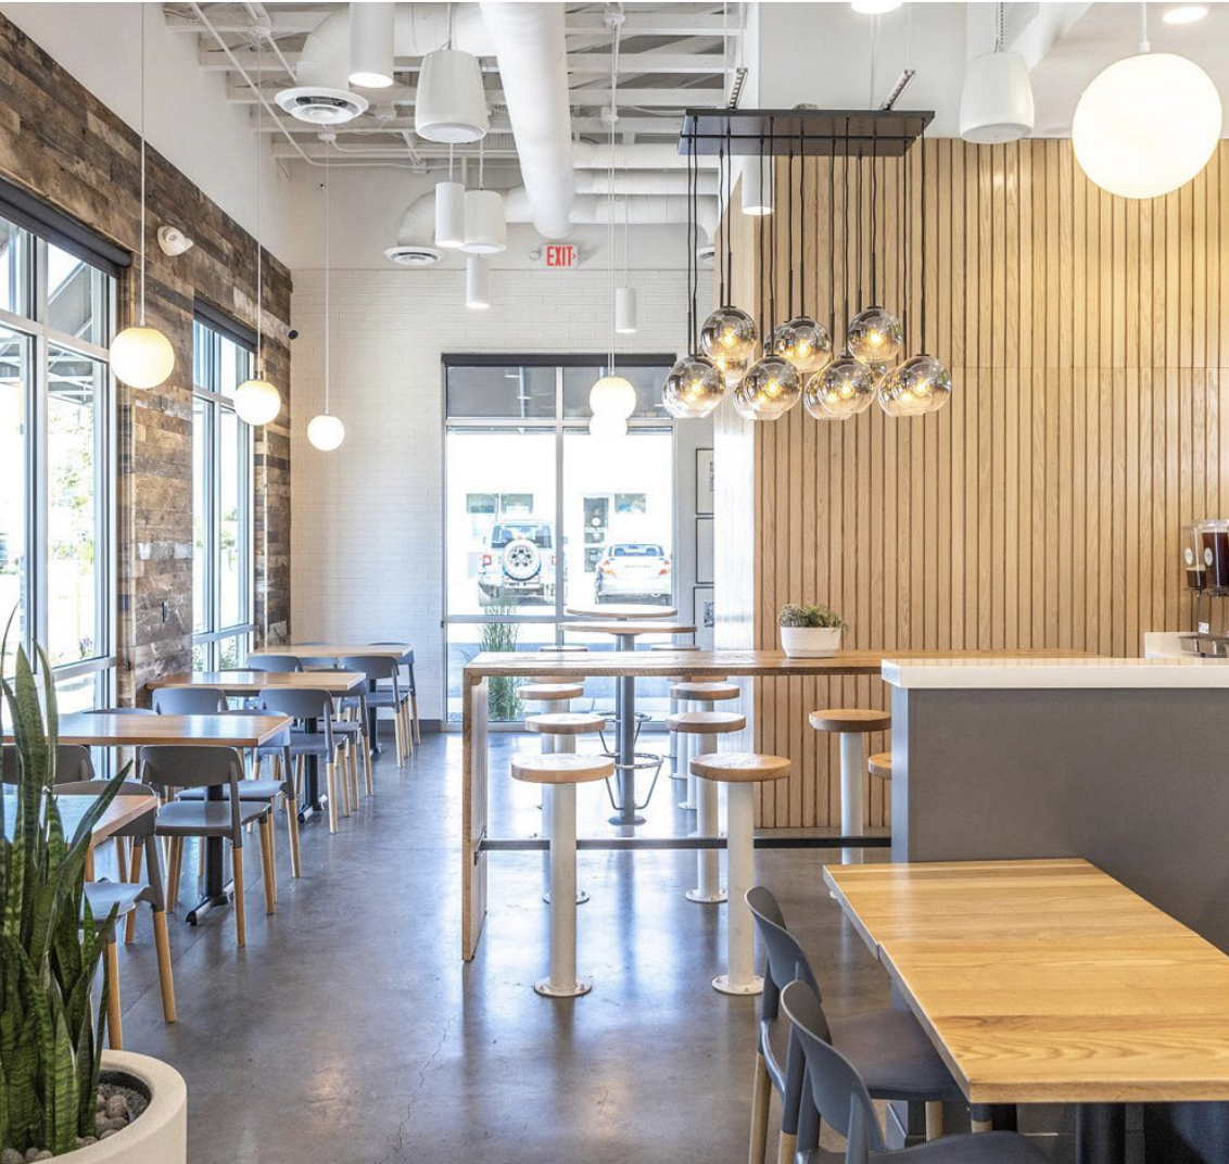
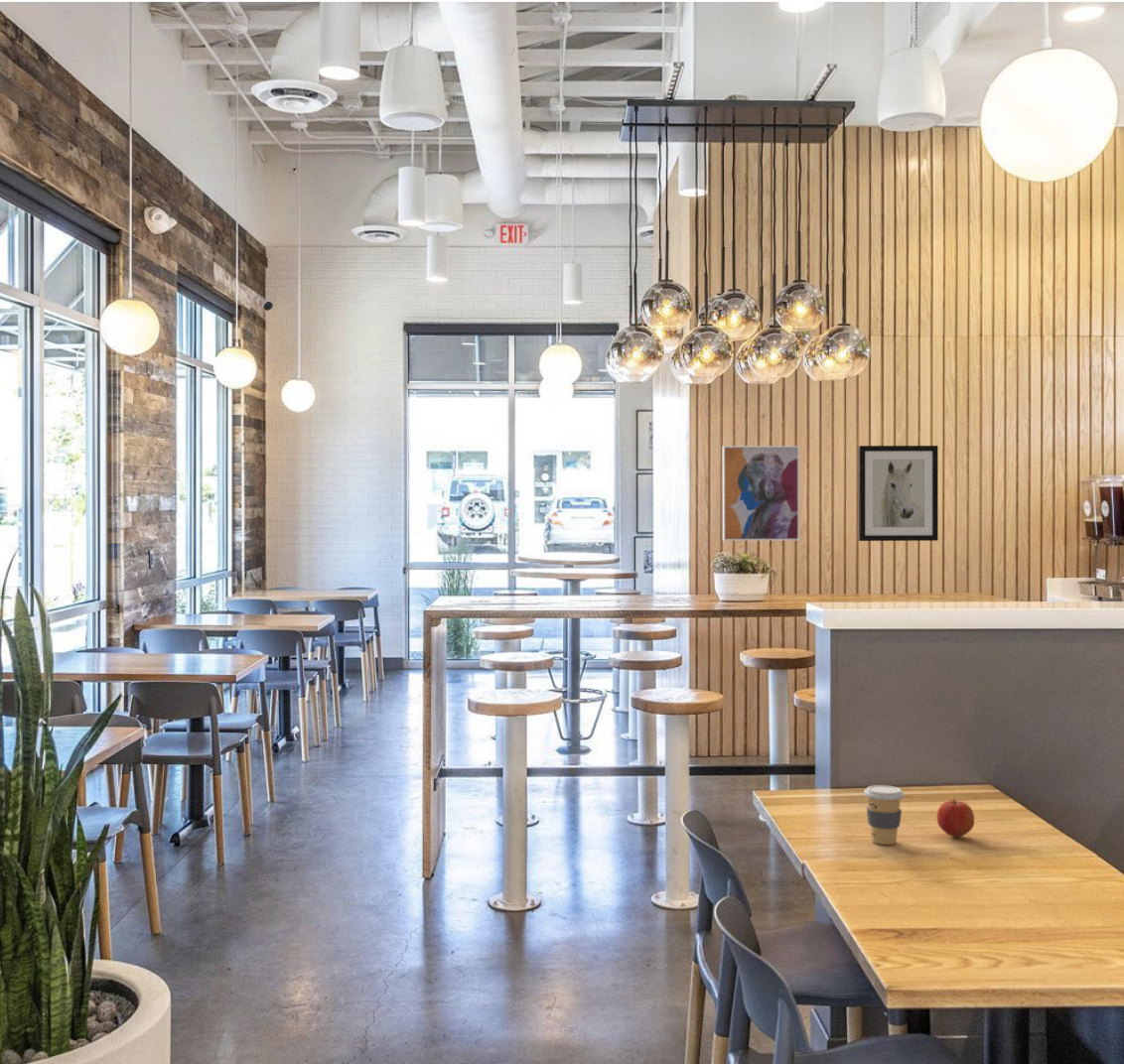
+ apple (955, 817)
+ coffee cup (884, 815)
+ wall art (898, 493)
+ wall art (761, 493)
